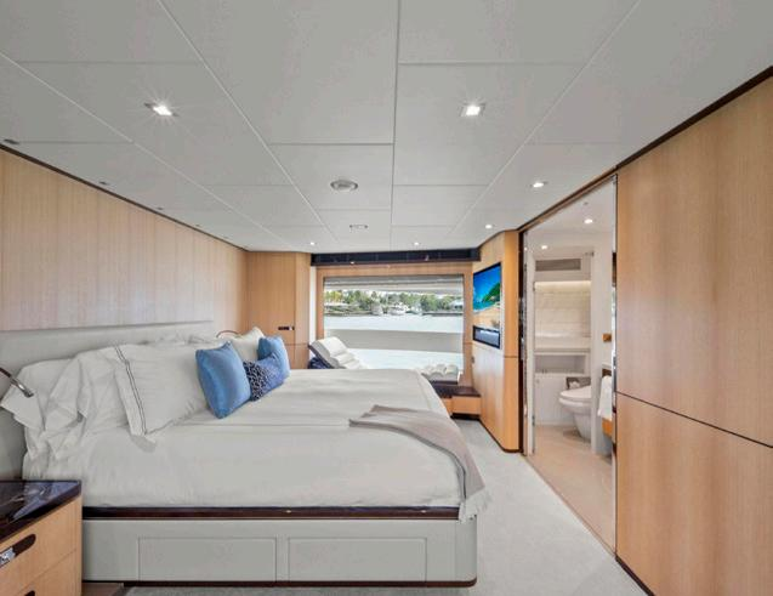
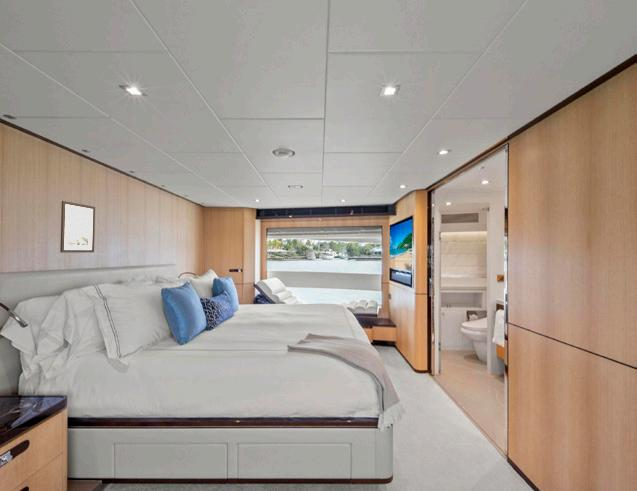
+ wall art (78, 228)
